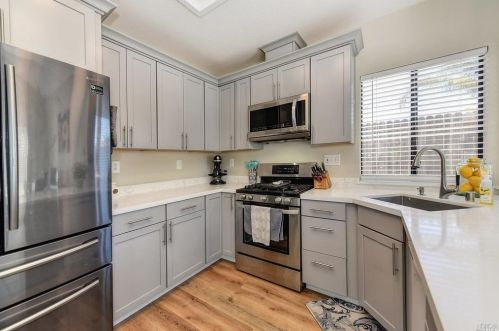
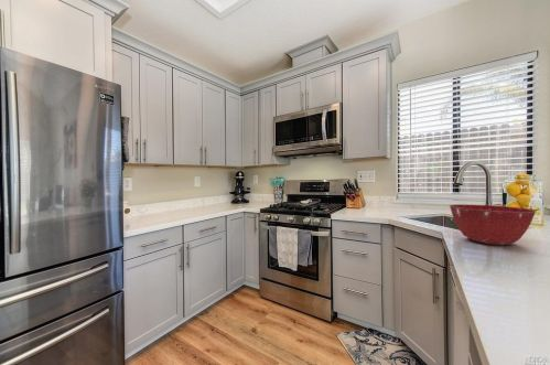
+ mixing bowl (488, 224)
